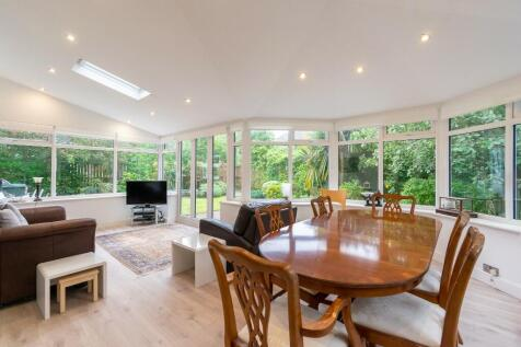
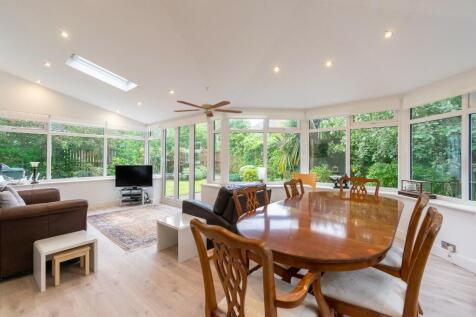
+ ceiling fan (208, 104)
